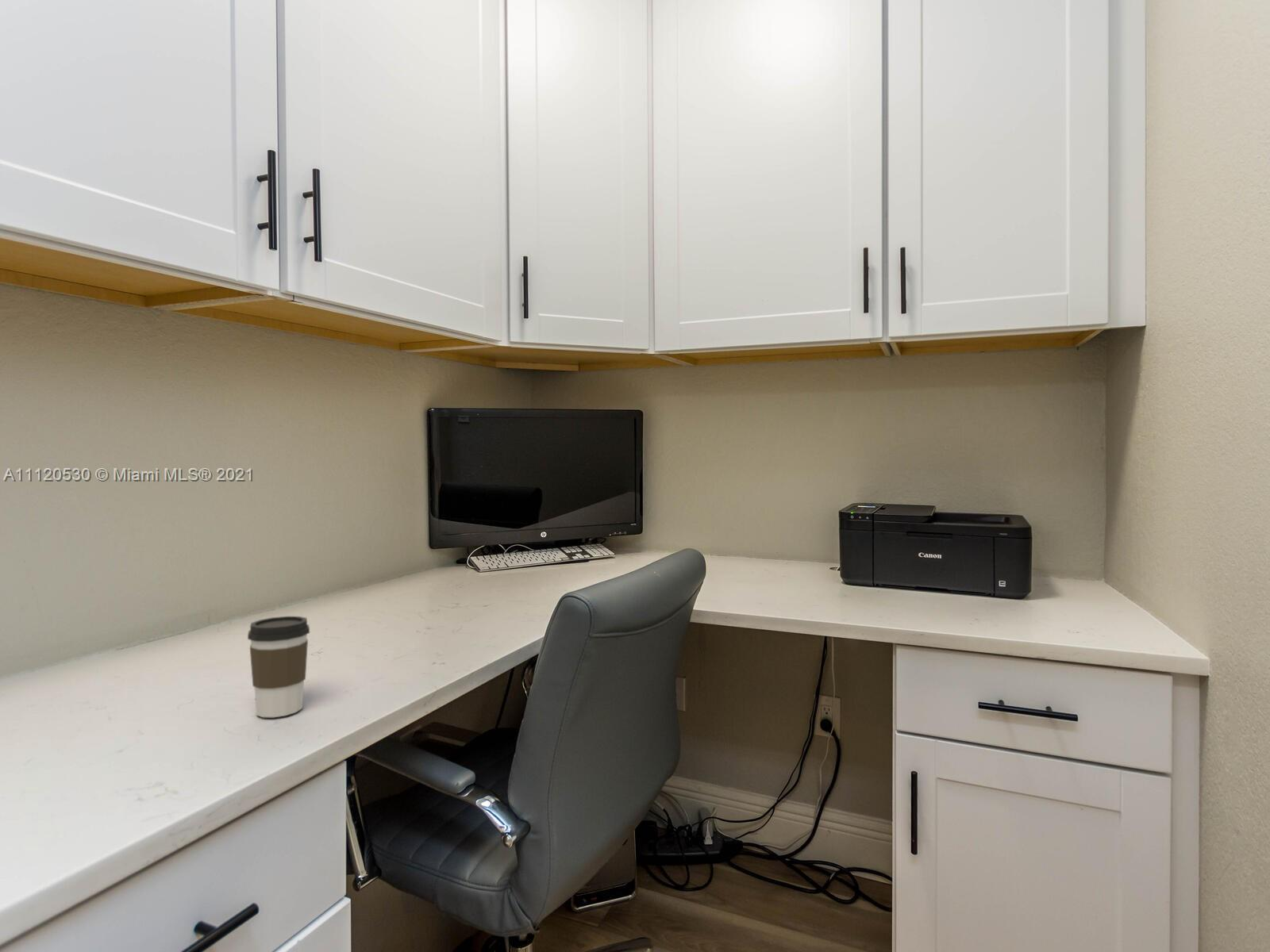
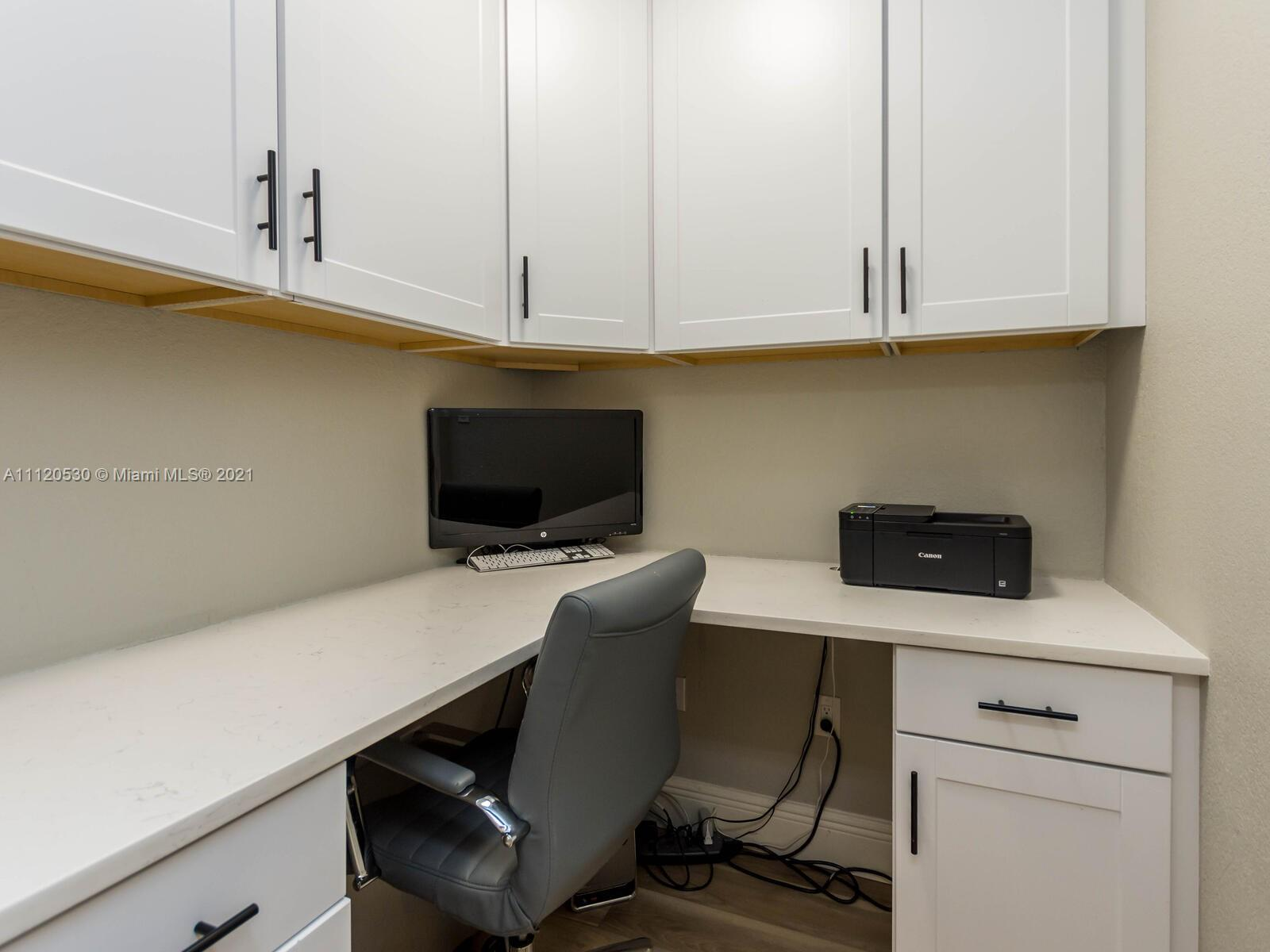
- coffee cup (279, 666)
